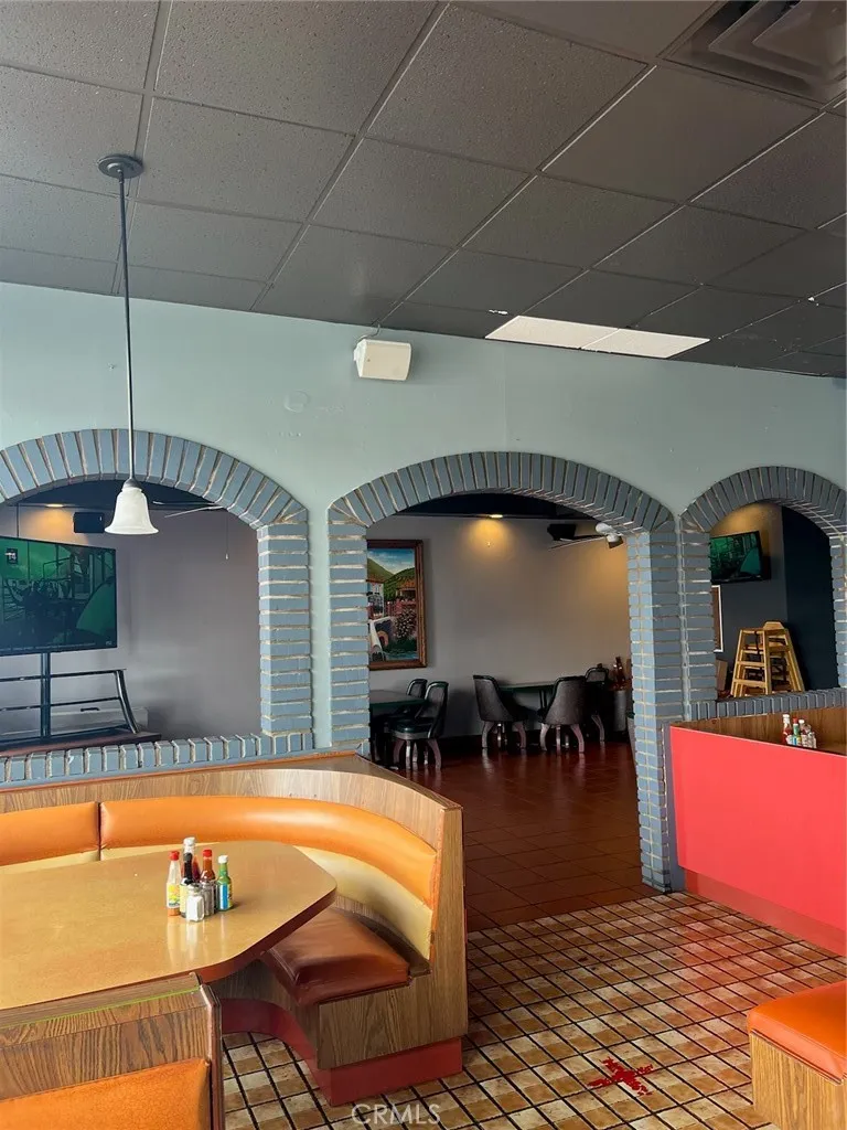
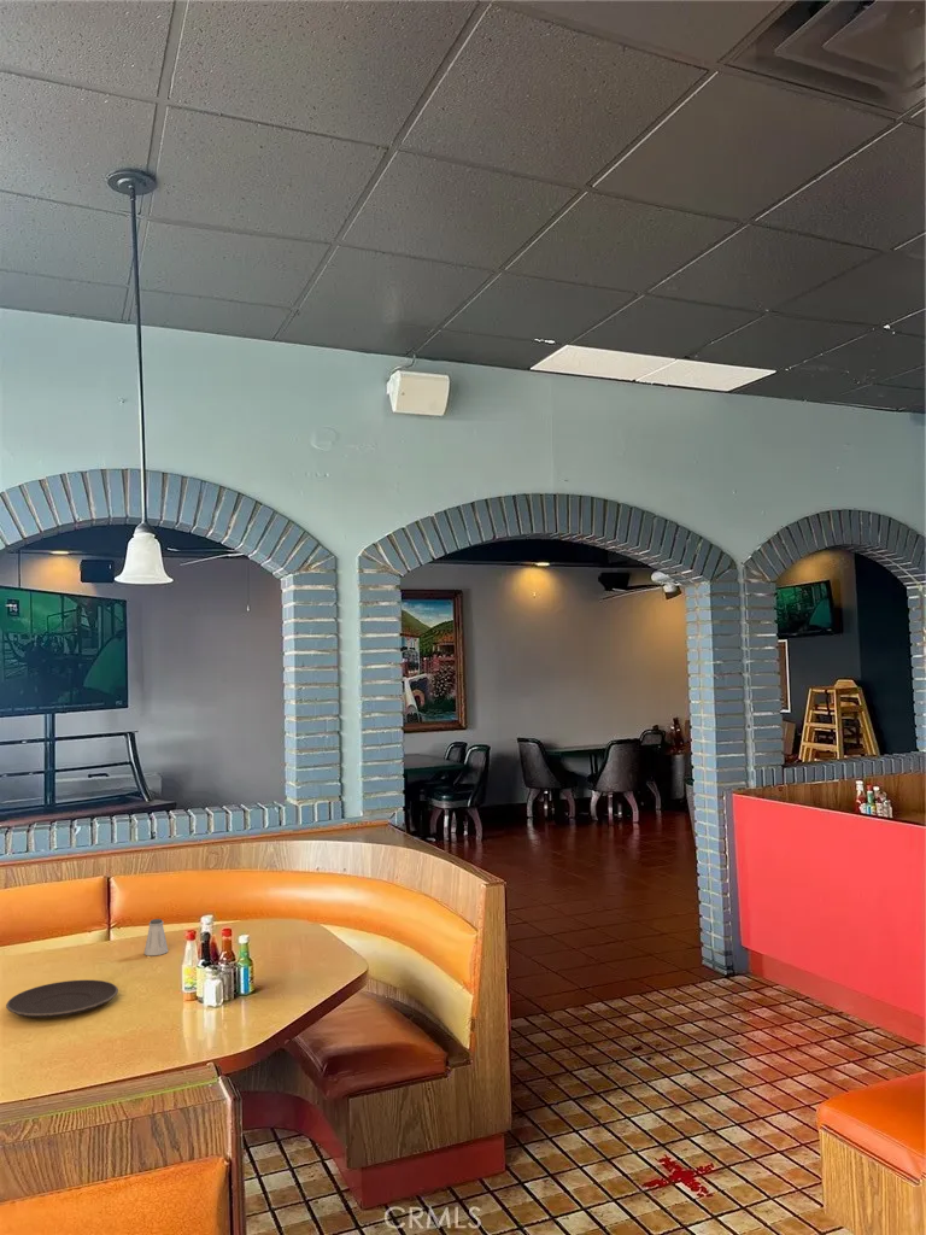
+ plate (63, 1000)
+ saltshaker (156, 936)
